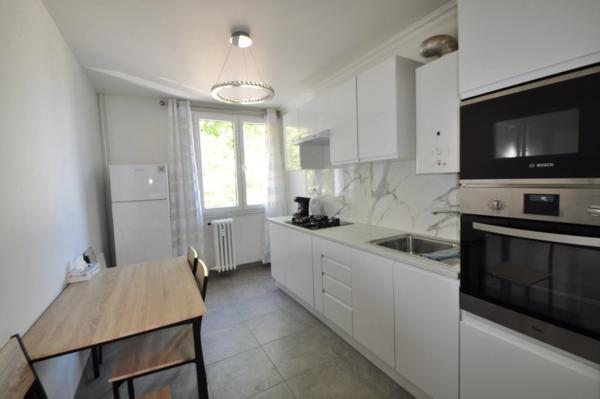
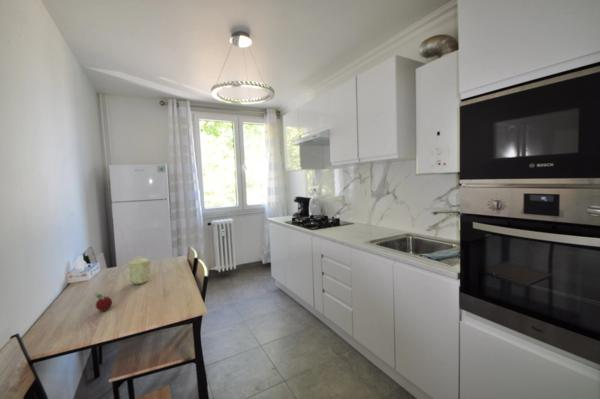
+ mug (137, 270)
+ fruit (101, 301)
